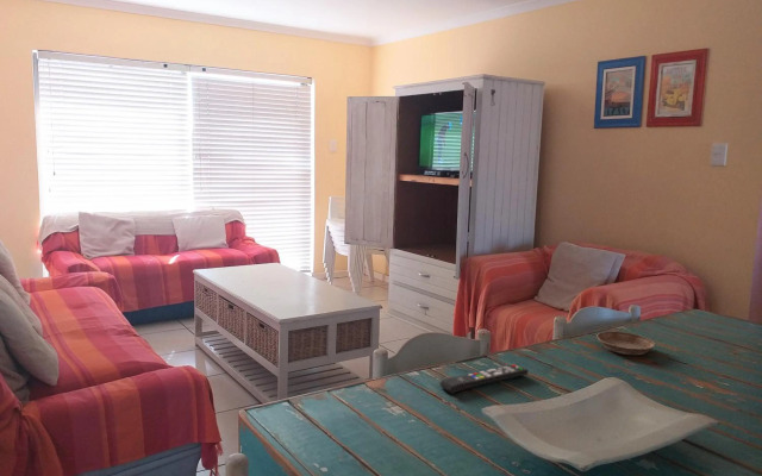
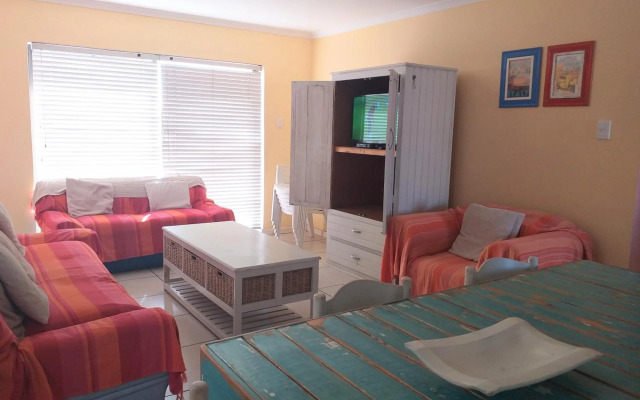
- remote control (485, 377)
- saucer (624, 344)
